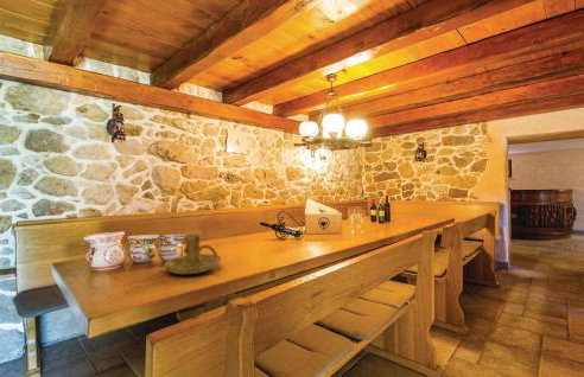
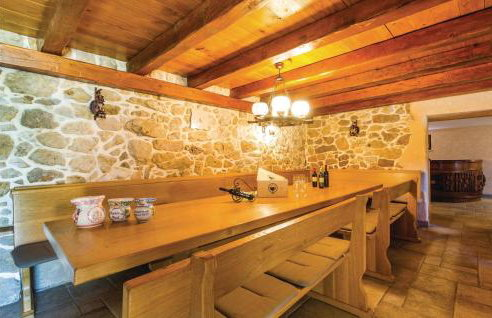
- candle holder (196, 253)
